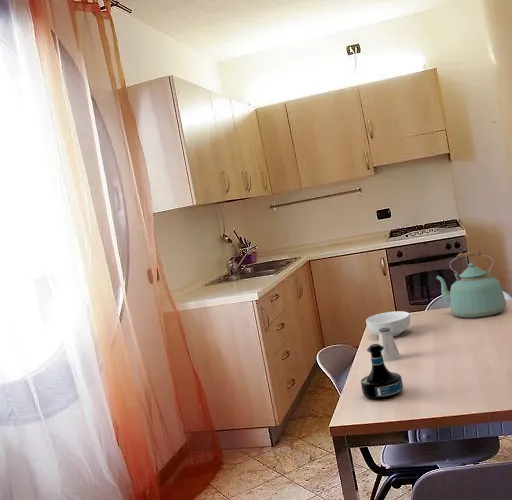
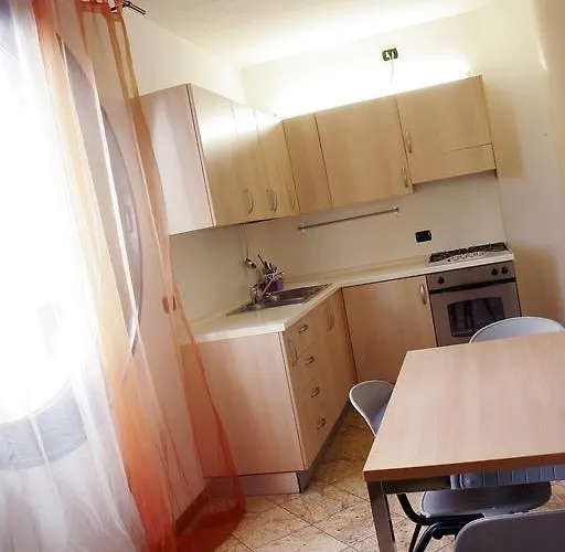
- kettle (468, 282)
- saltshaker (386, 343)
- tequila bottle (379, 369)
- cereal bowl (388, 325)
